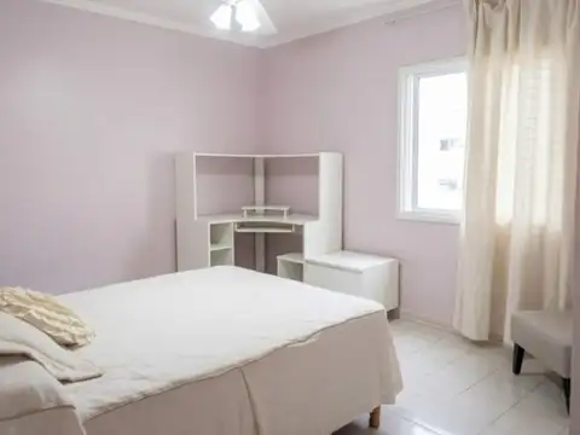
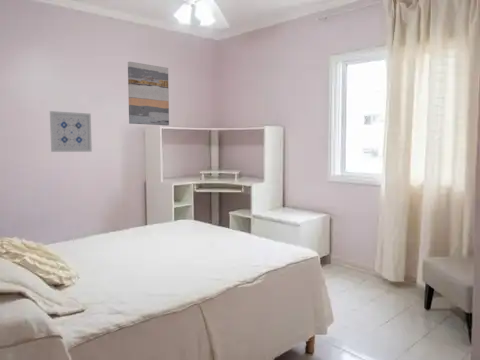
+ wall art (149, 94)
+ wall art (71, 132)
